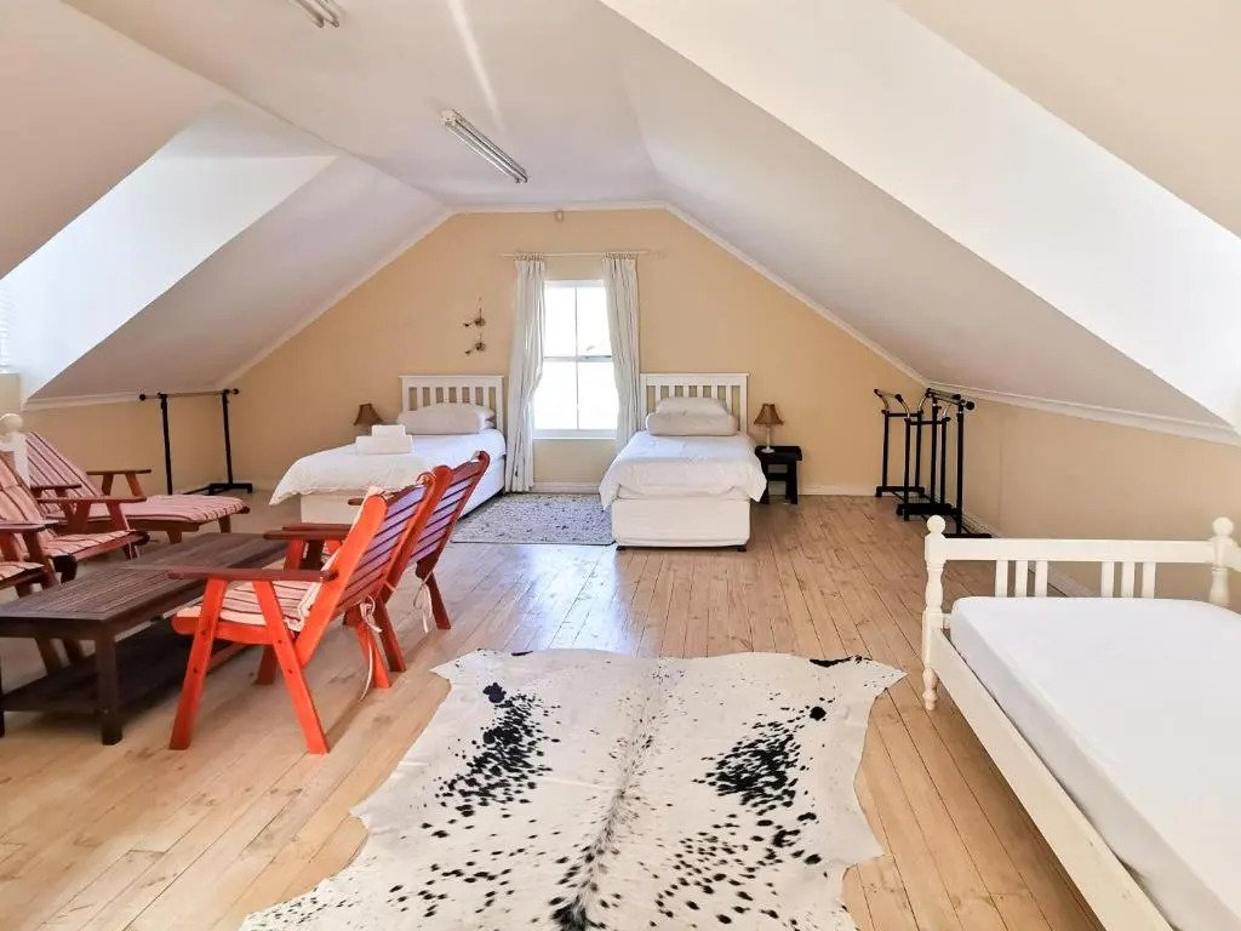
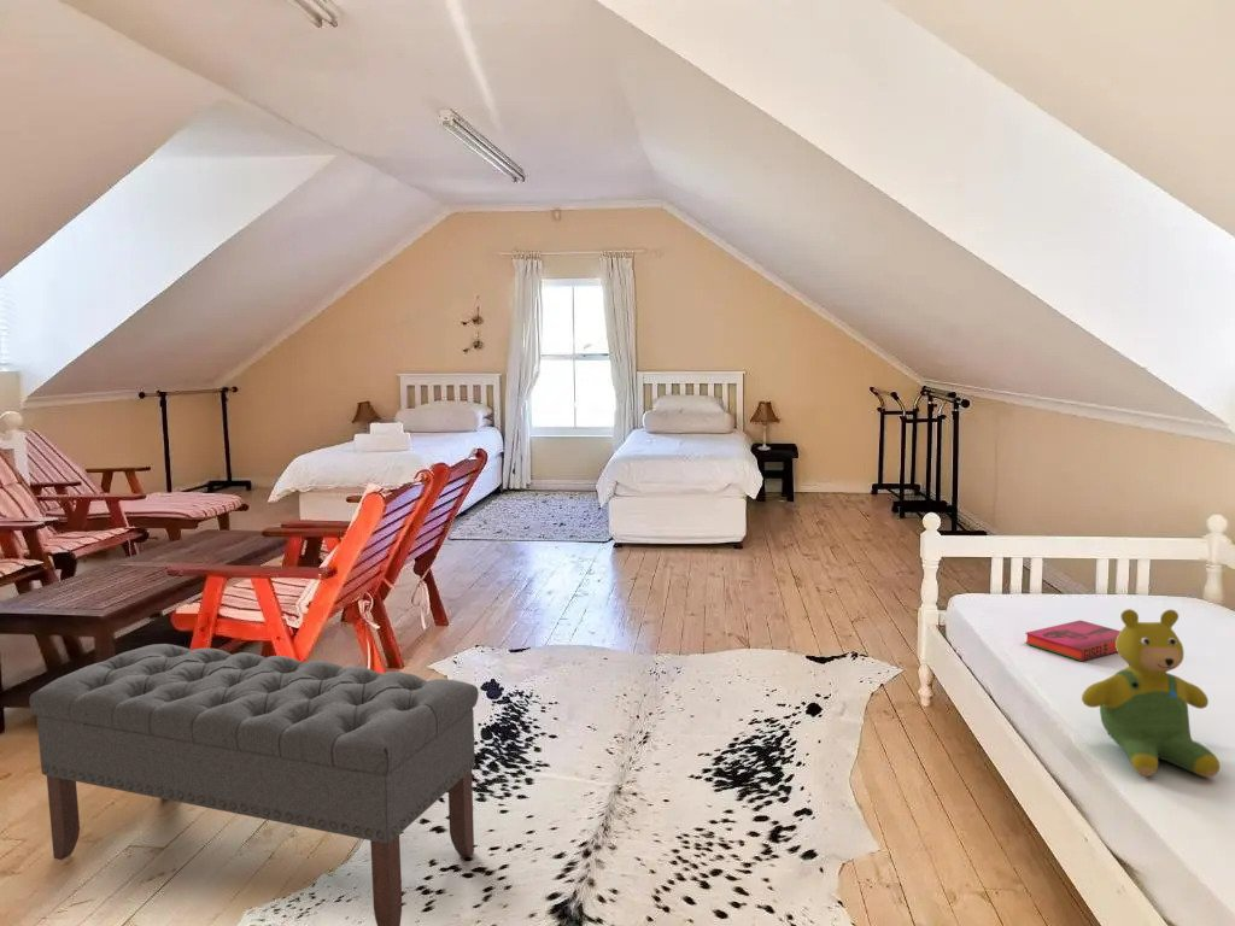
+ teddy bear (1158, 687)
+ bench (259, 767)
+ hardback book (1081, 639)
